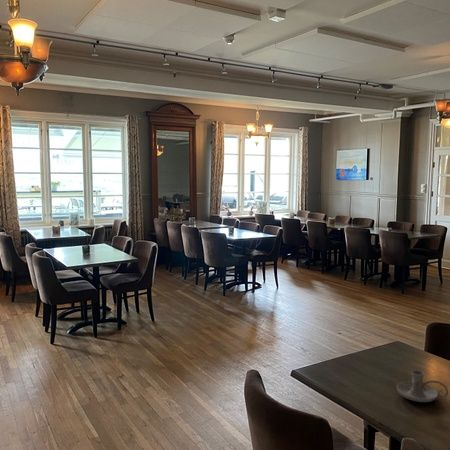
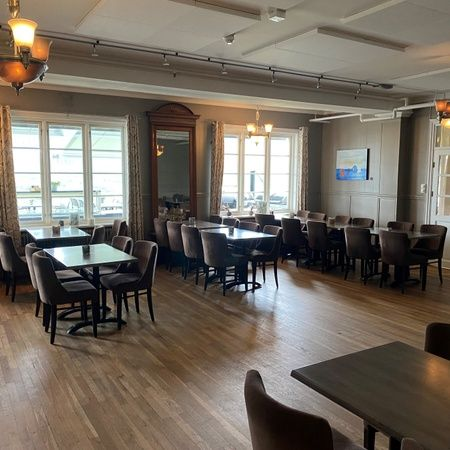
- candle holder (422, 385)
